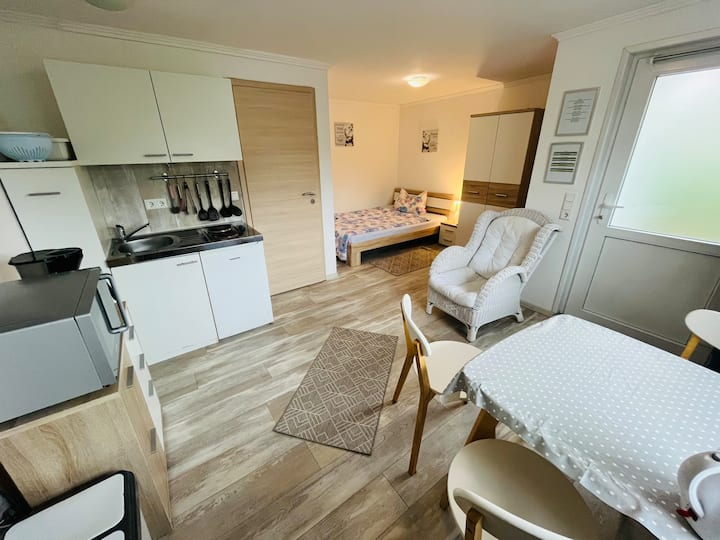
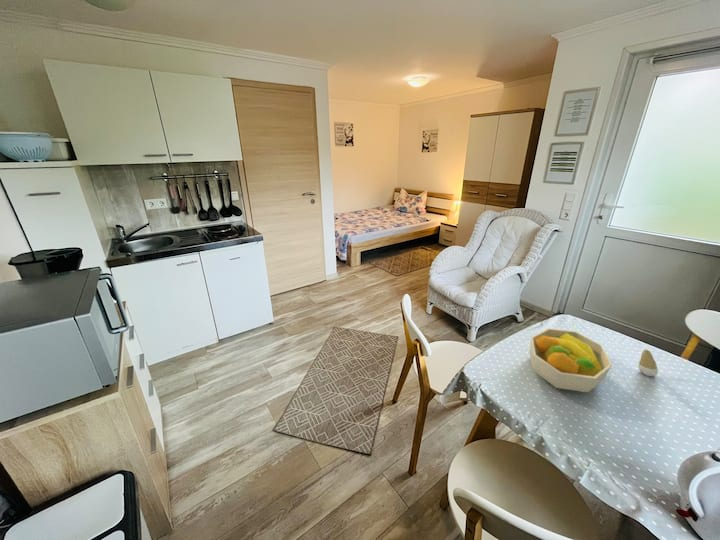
+ tooth (651, 363)
+ fruit bowl (567, 355)
